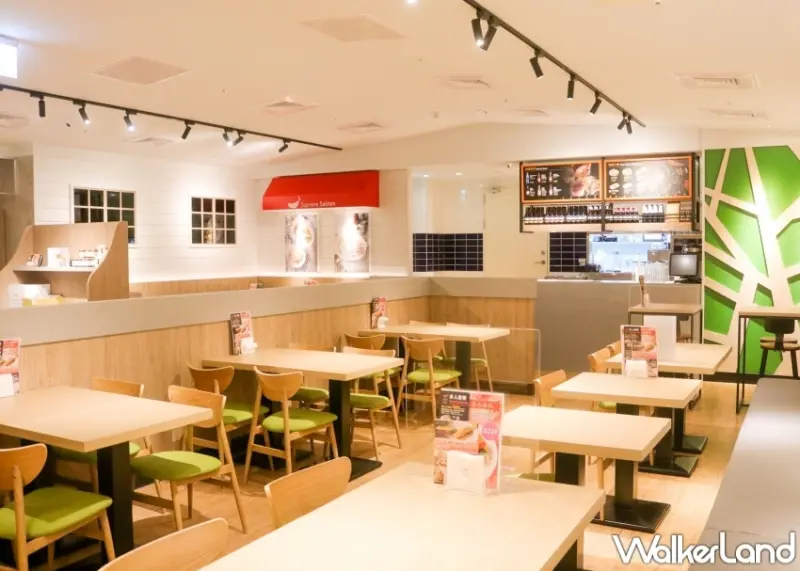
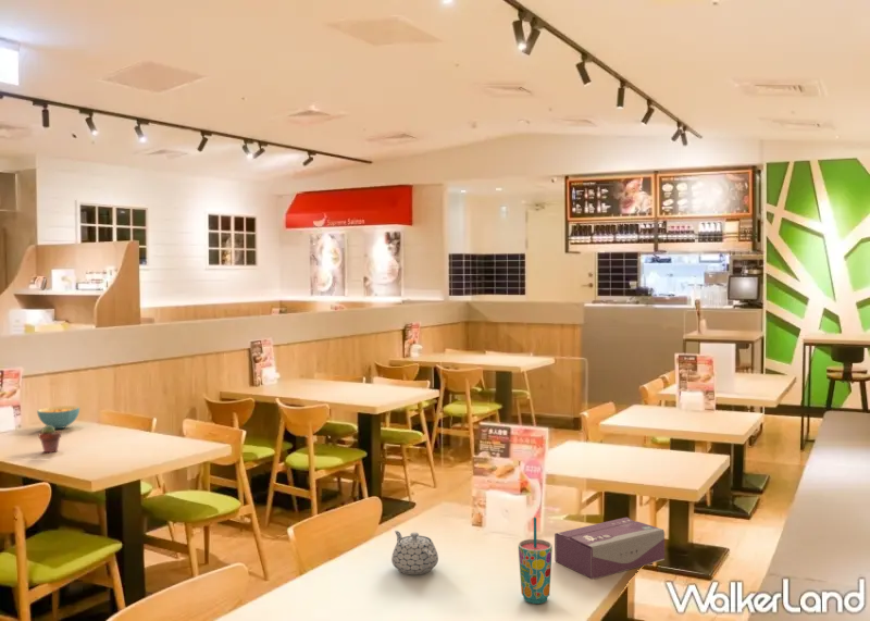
+ potted succulent (50, 437)
+ cup (535, 558)
+ teapot (413, 550)
+ tissue box (609, 545)
+ cereal bowl (59, 418)
